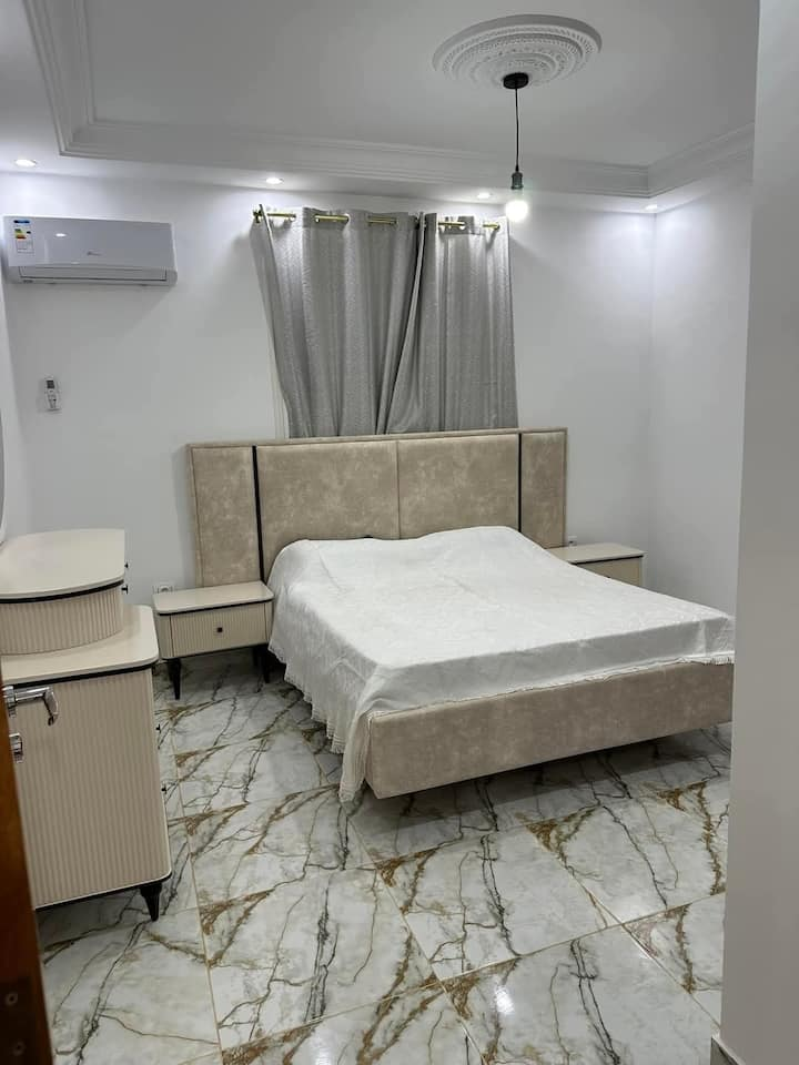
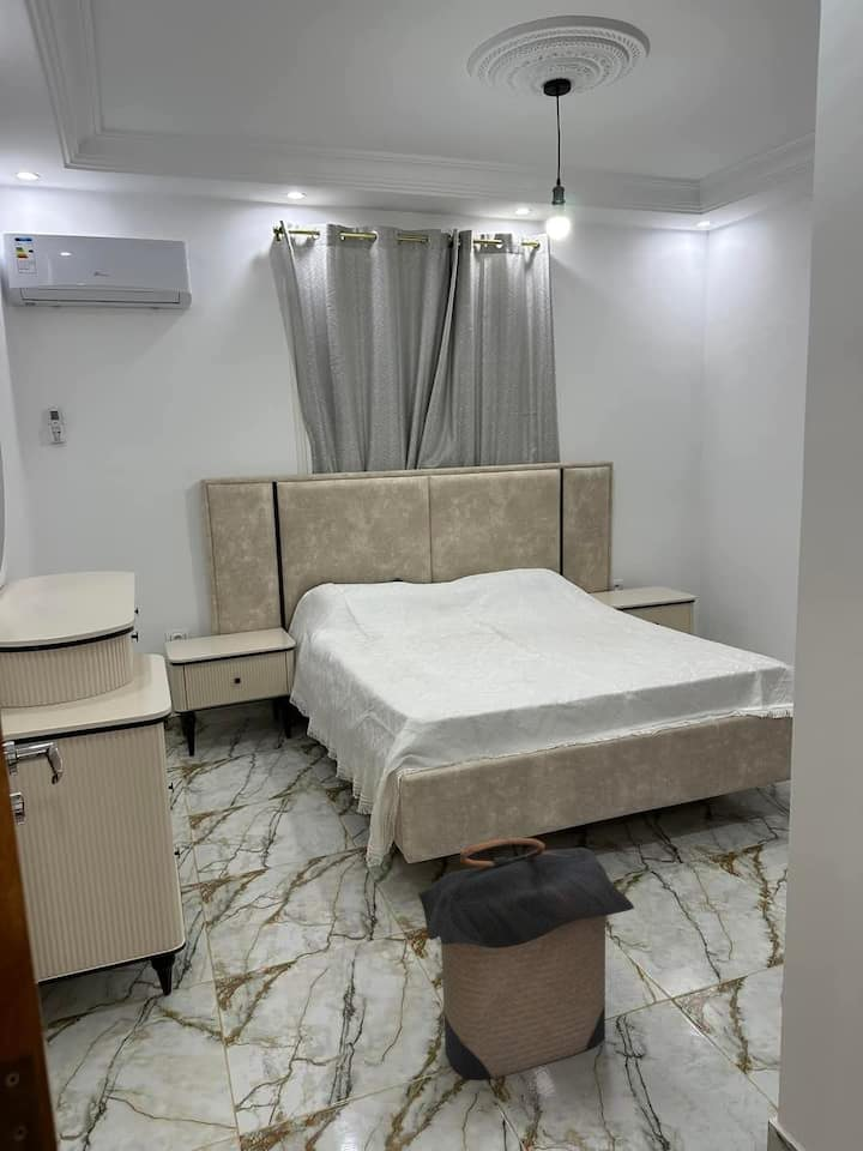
+ laundry hamper (524, 929)
